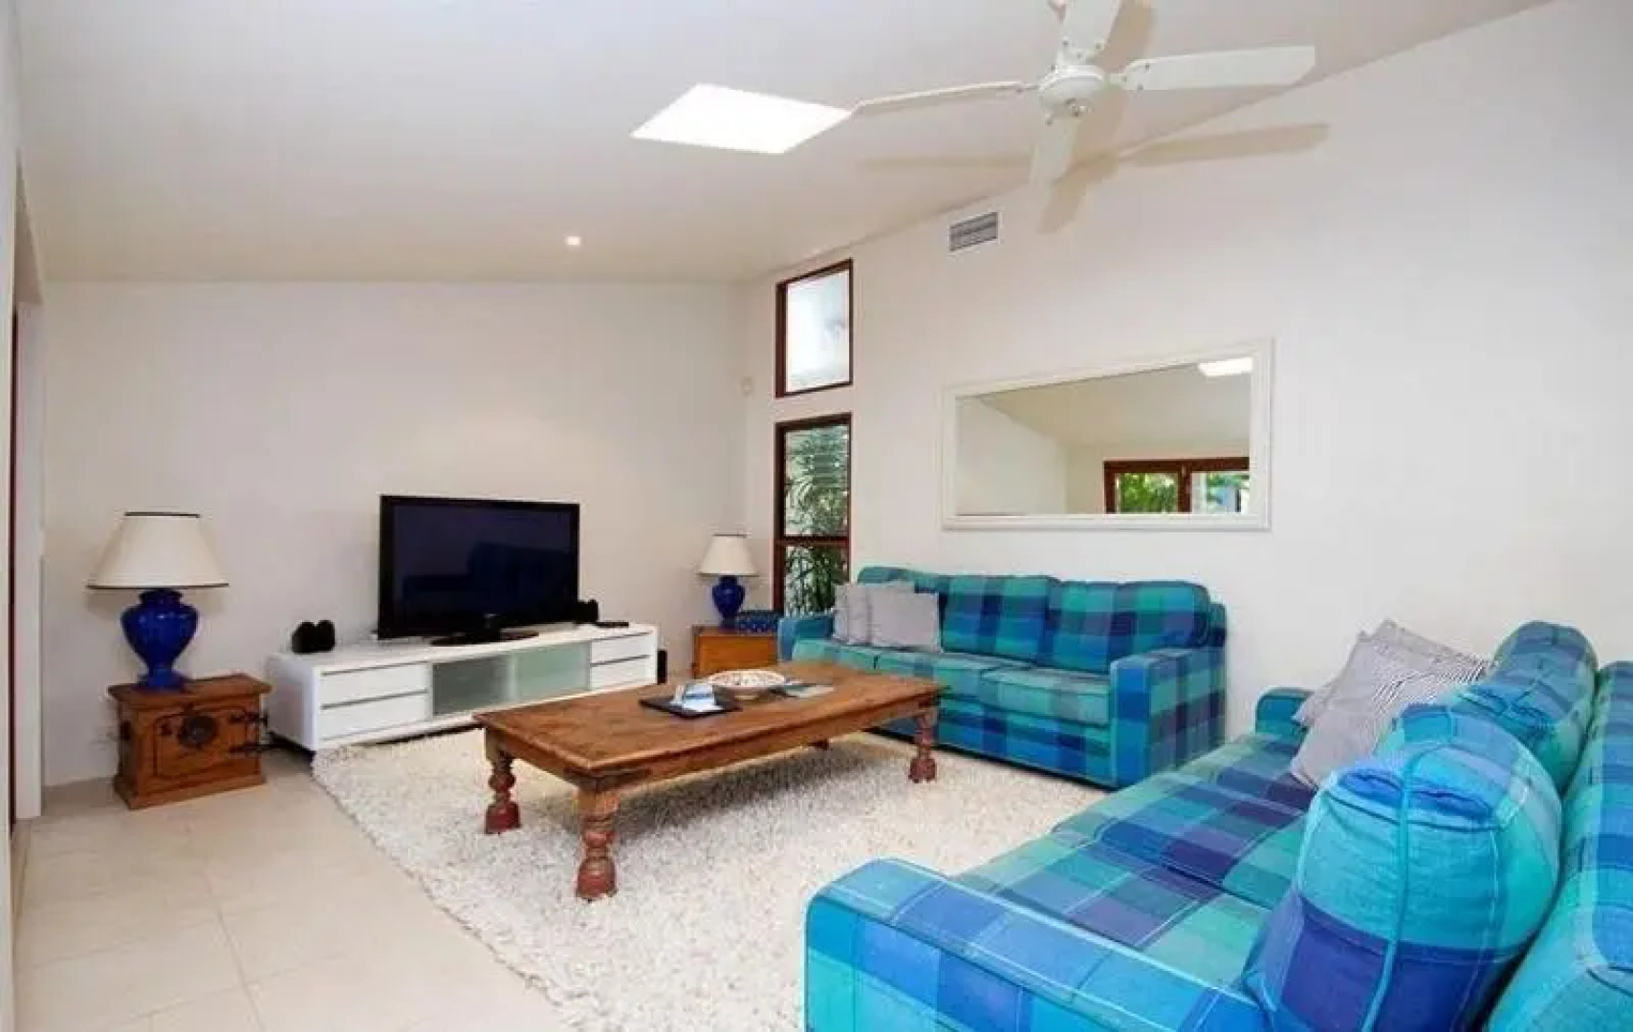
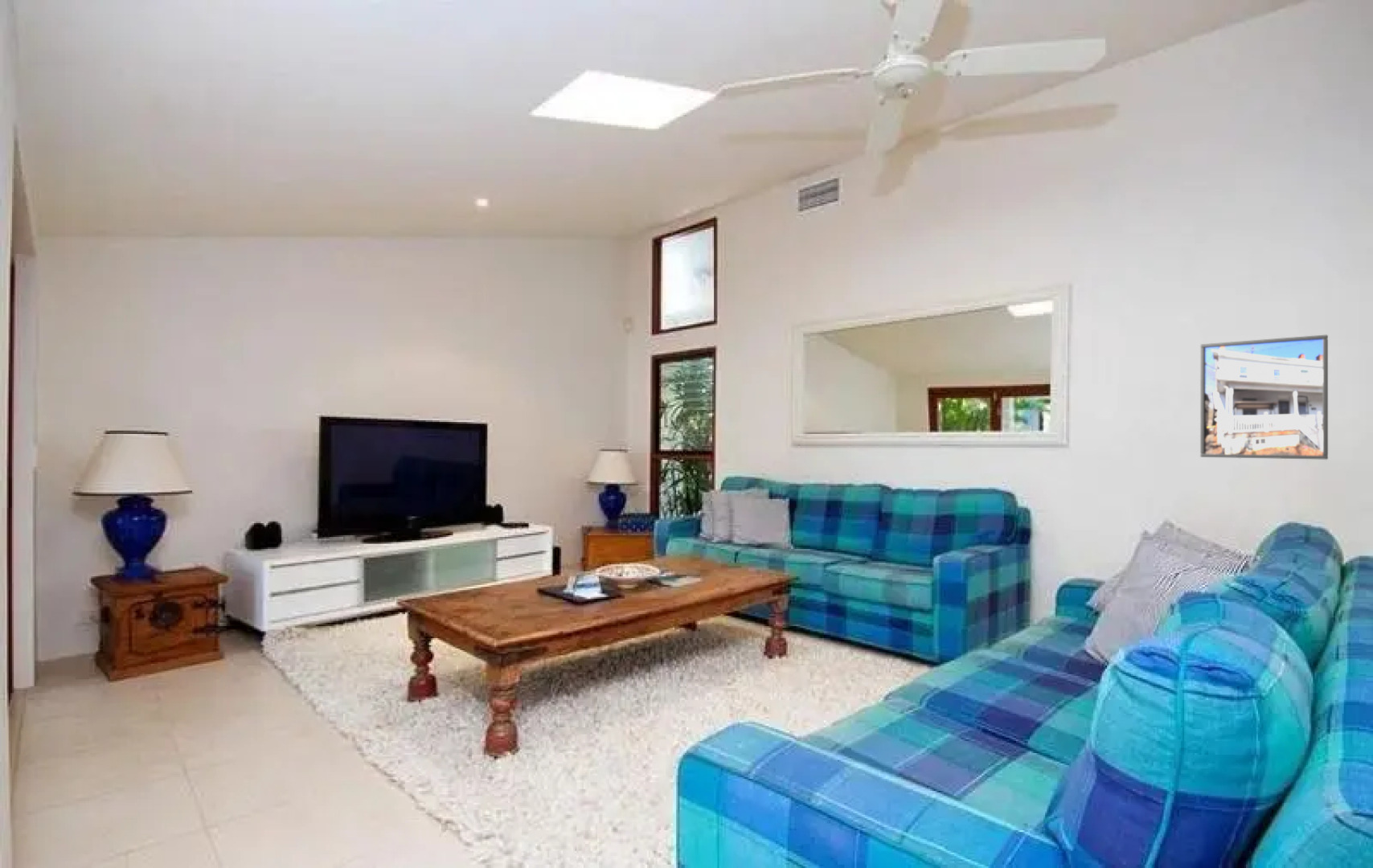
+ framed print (1260, 399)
